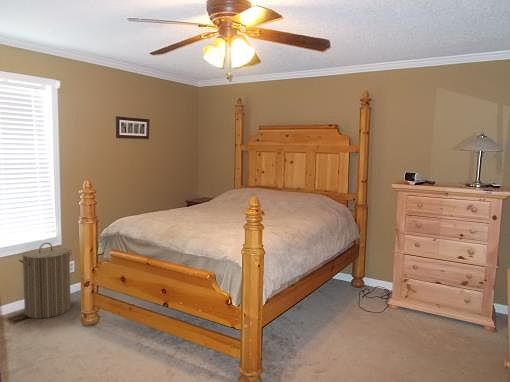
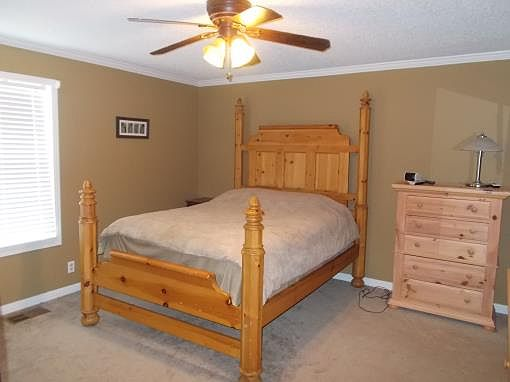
- laundry hamper (47, 276)
